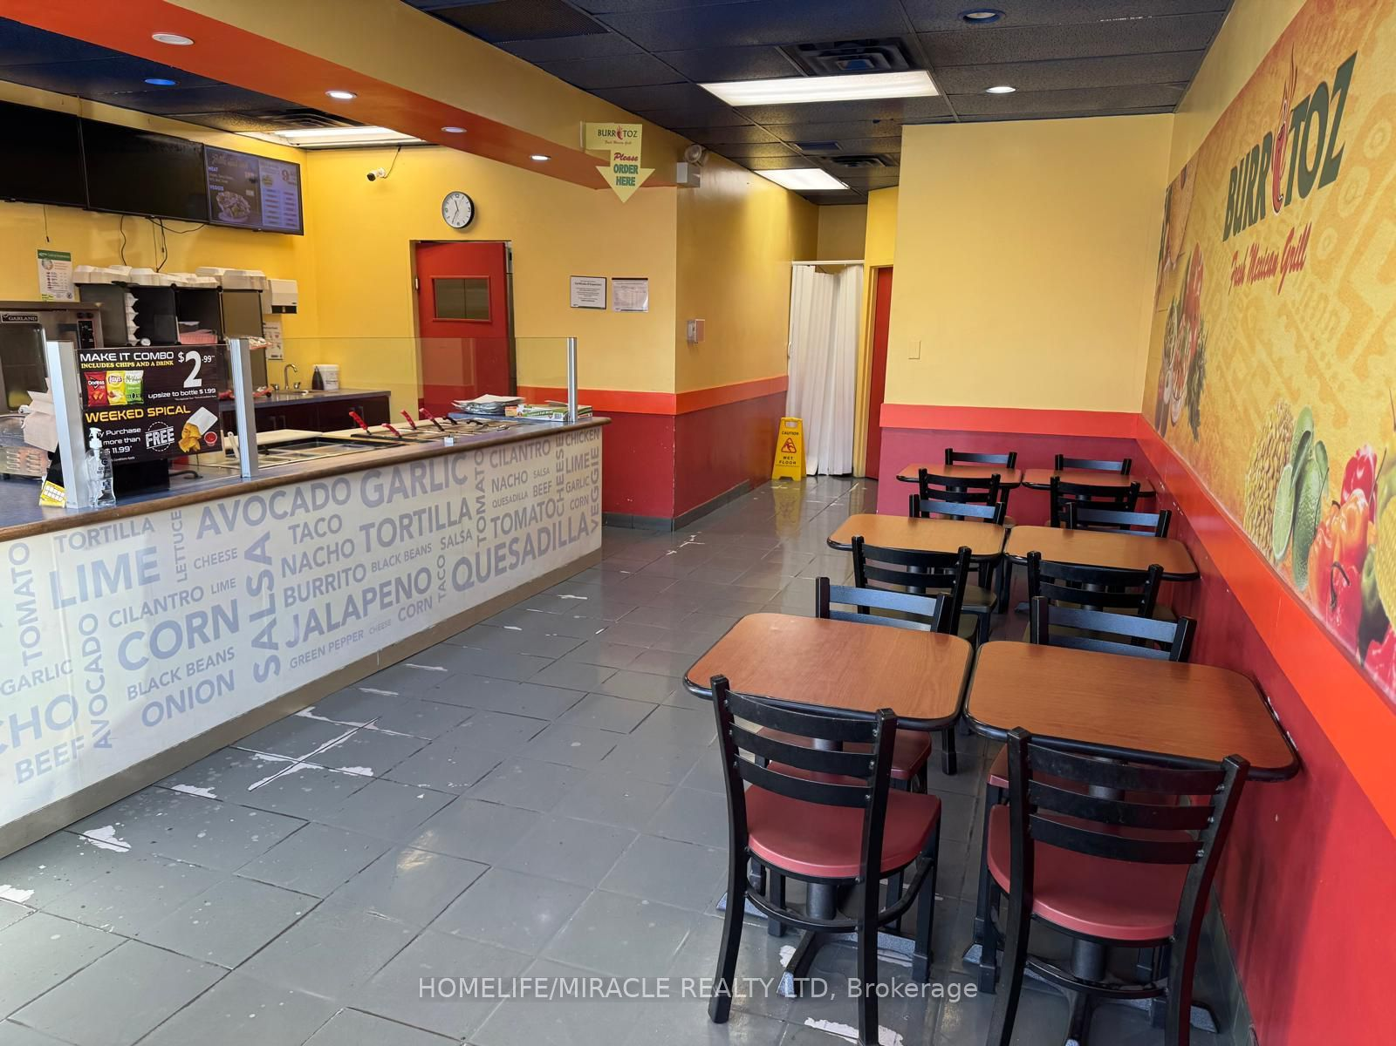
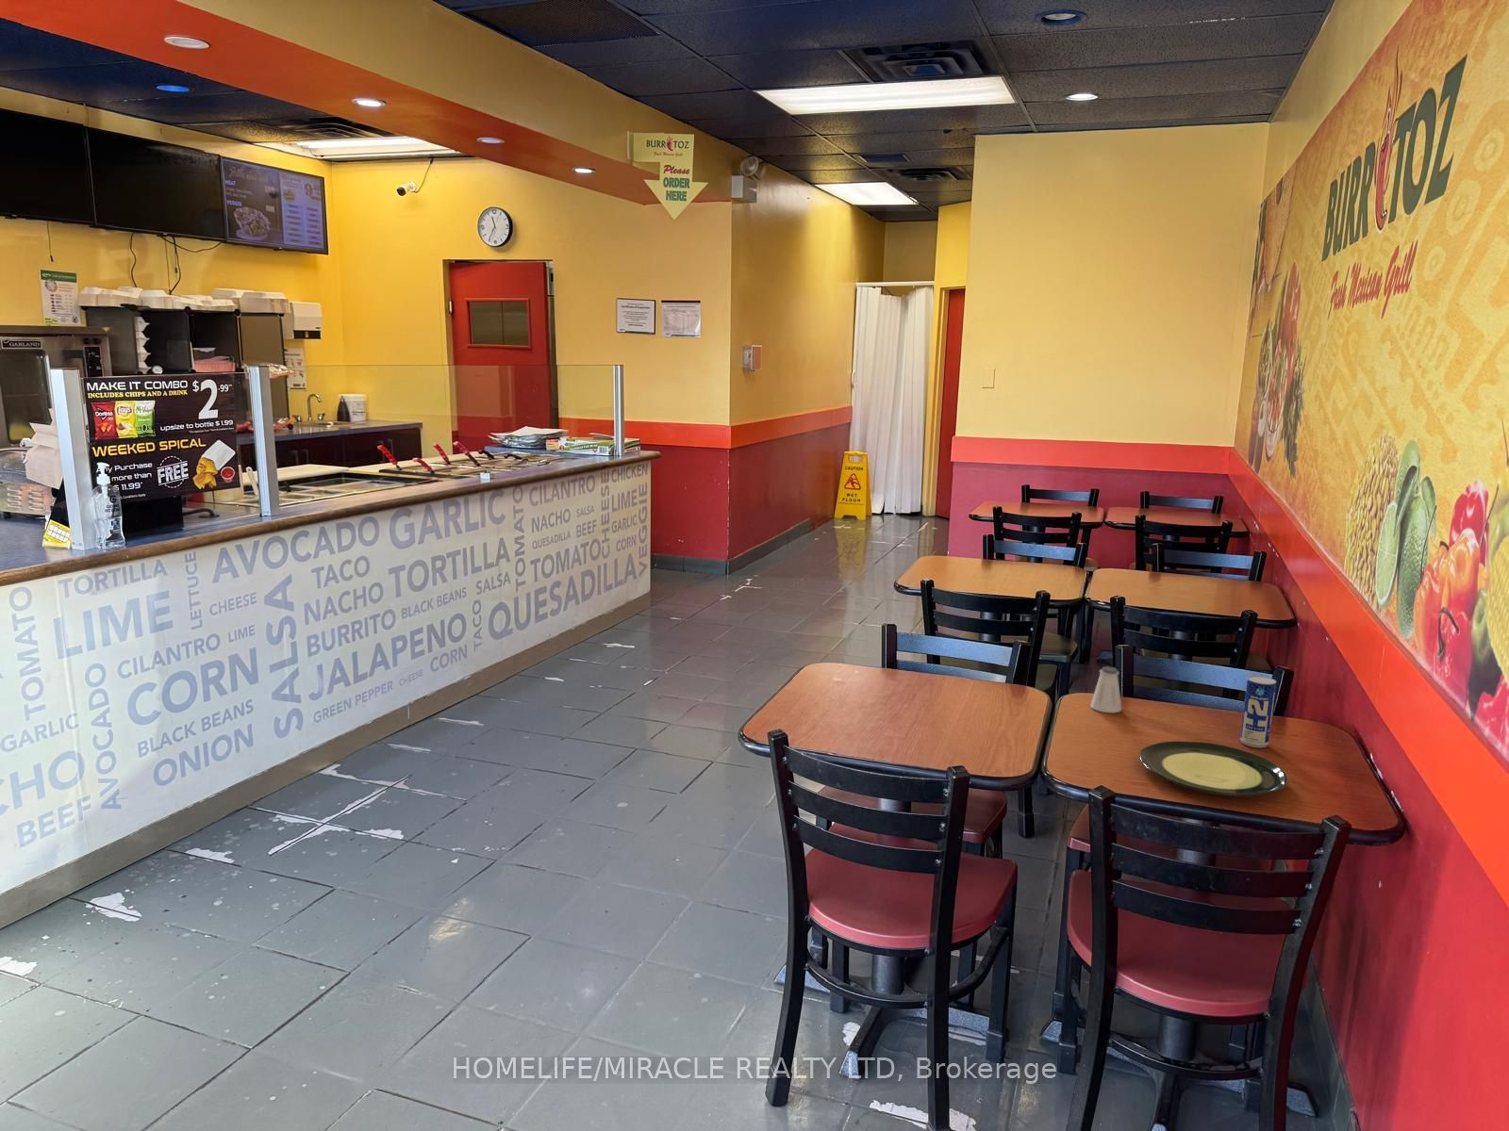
+ plate (1211, 770)
+ saltshaker (1107, 688)
+ beverage can (1257, 712)
